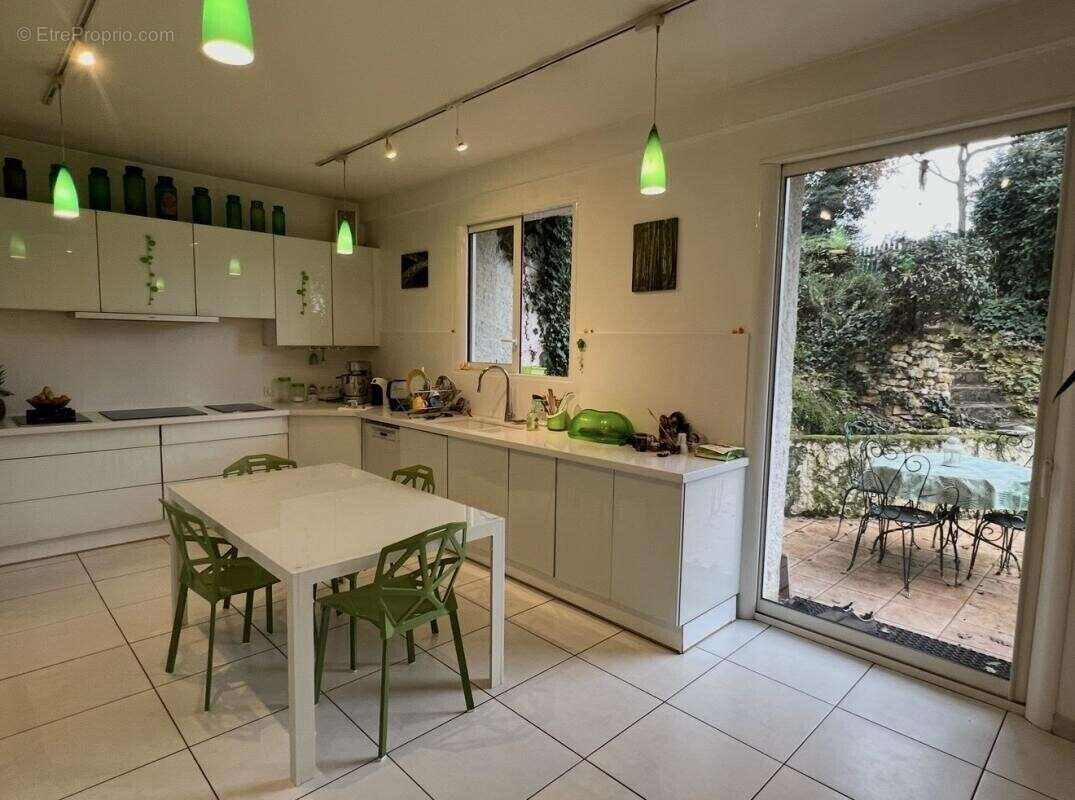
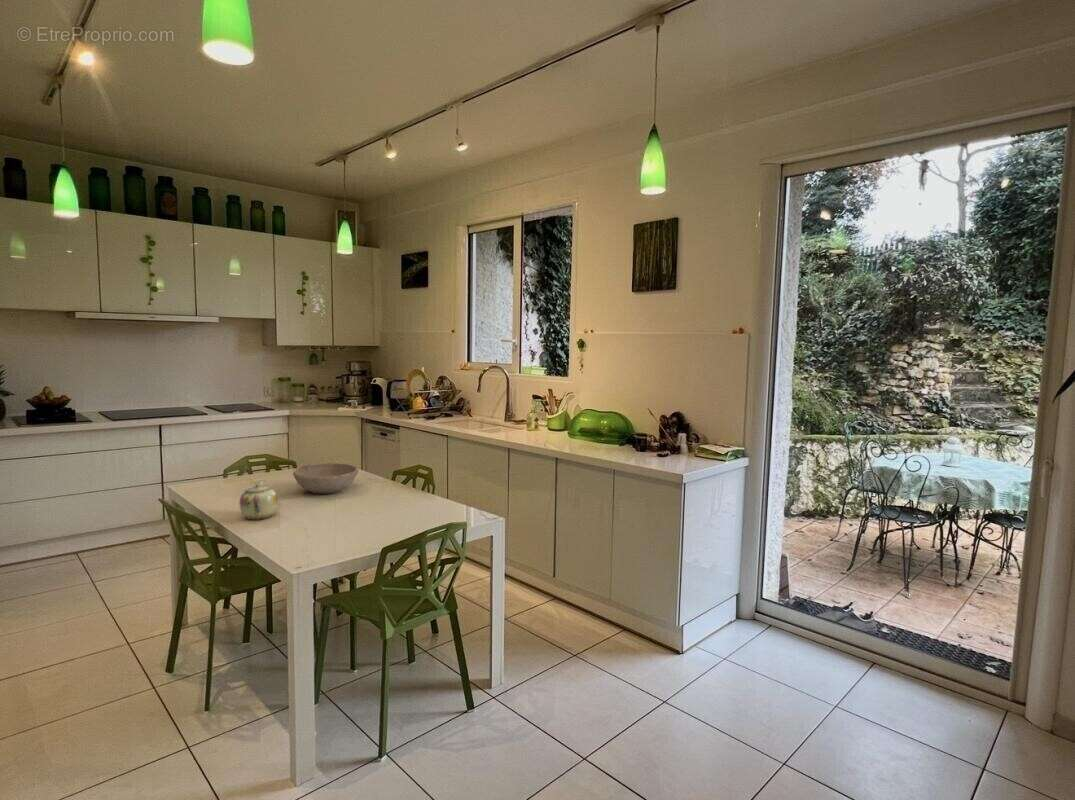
+ teapot (258, 499)
+ bowl (326, 479)
